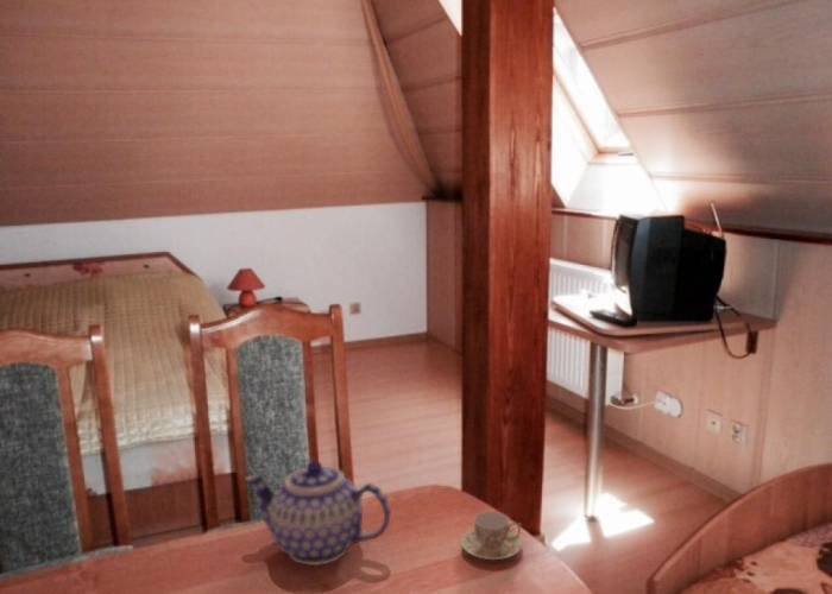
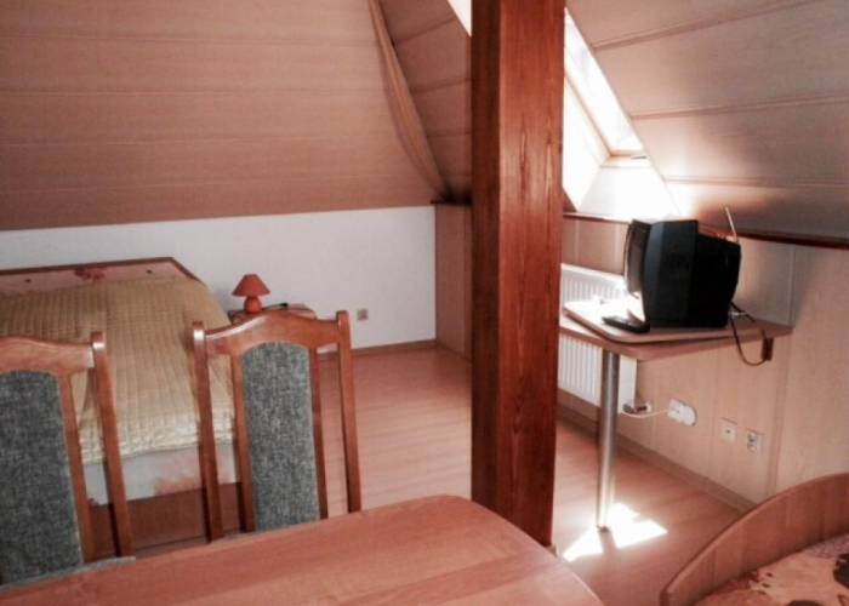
- teapot (315, 505)
- teacup (491, 533)
